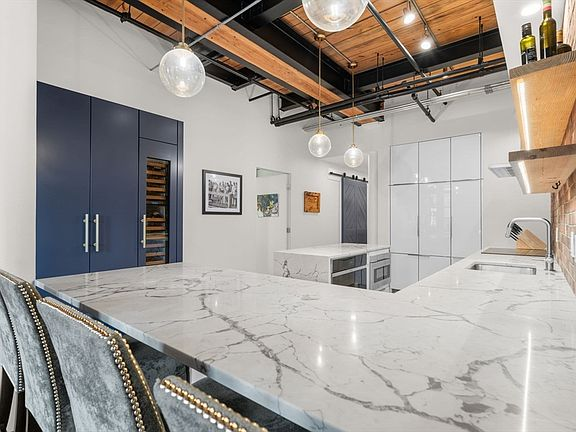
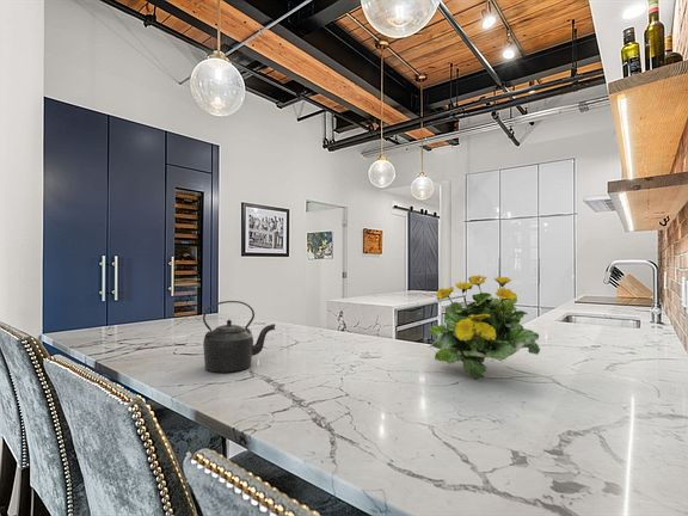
+ flowering plant (480, 322)
+ kettle (240, 332)
